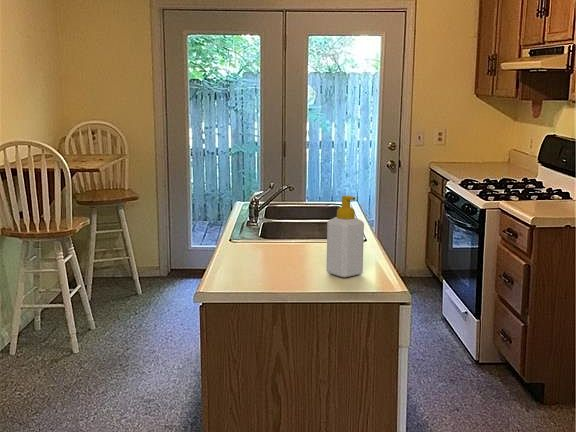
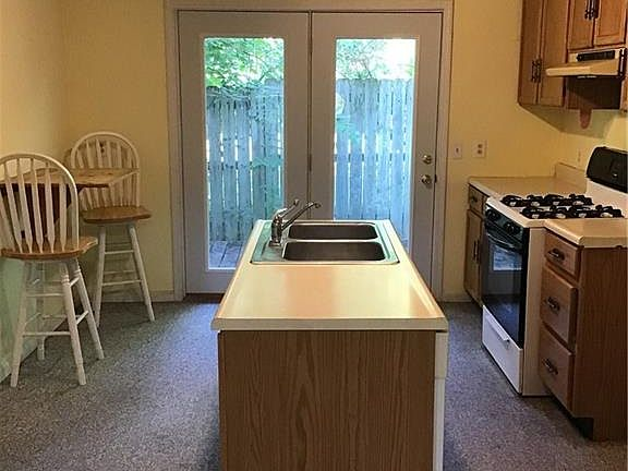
- soap bottle (345, 235)
